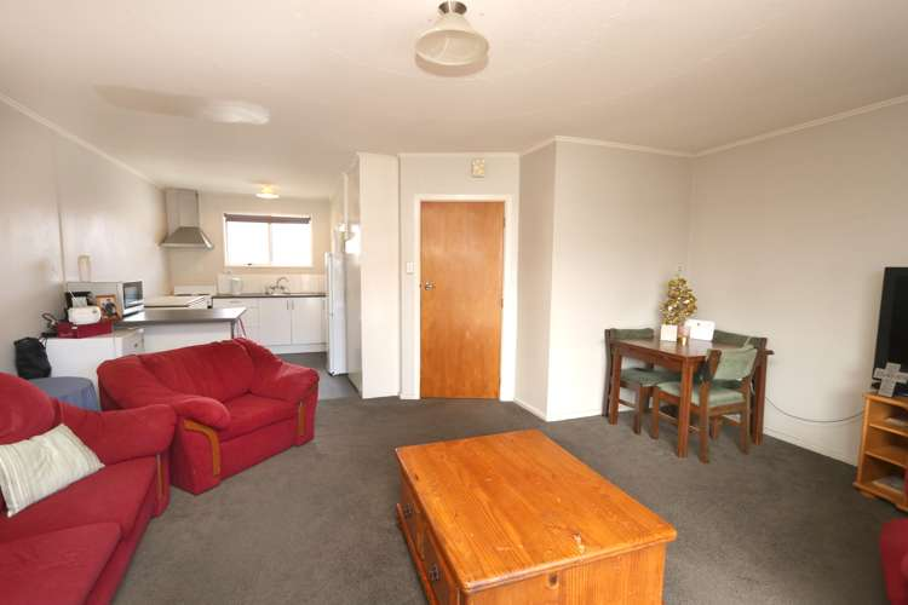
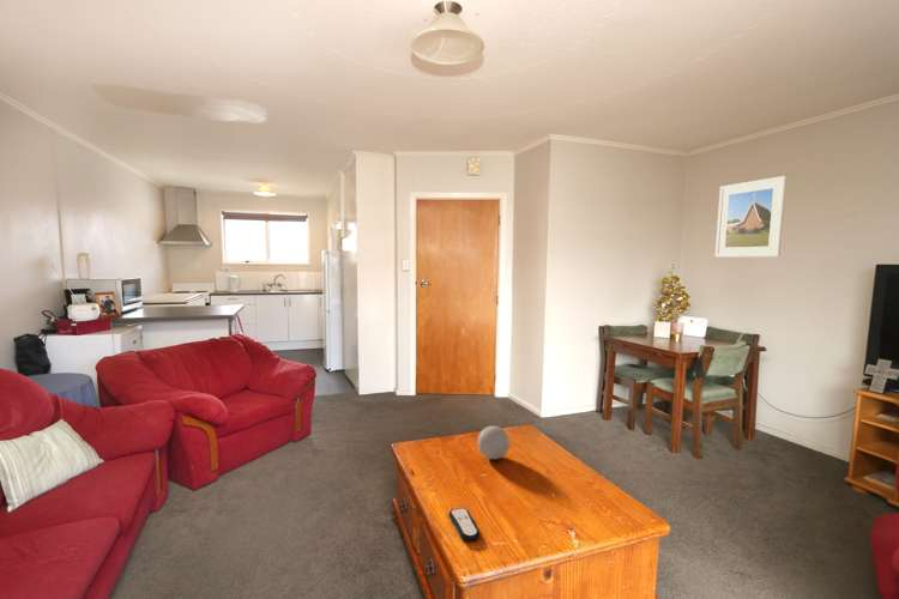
+ remote control (464, 524)
+ decorative ball (493, 442)
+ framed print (748, 219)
